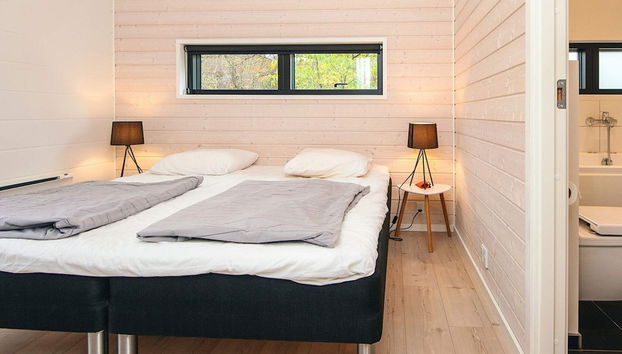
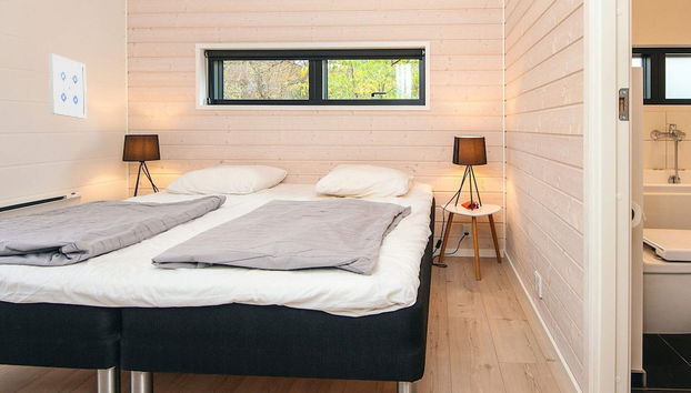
+ wall art (68, 88)
